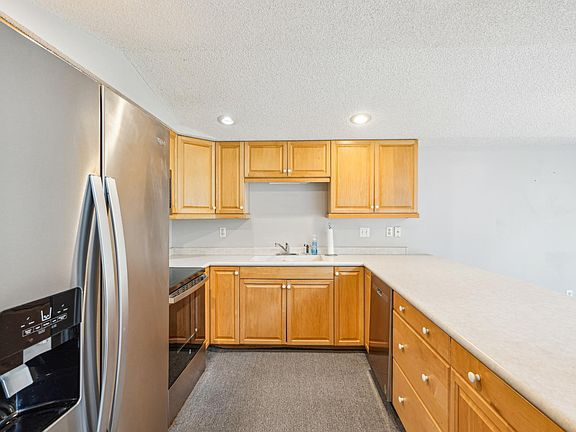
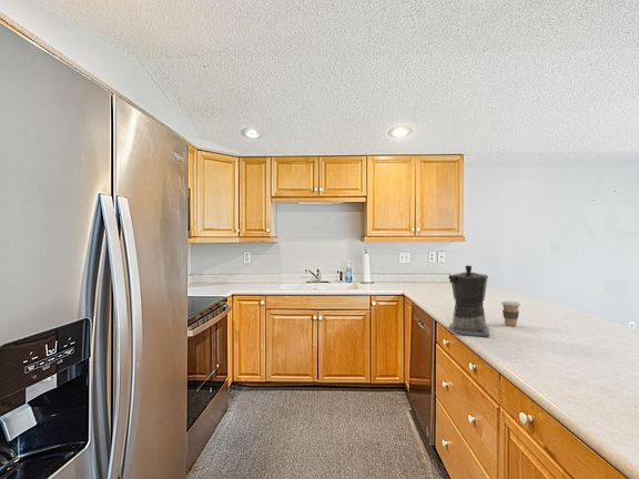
+ coffee cup (510, 313)
+ coffee maker (468, 297)
